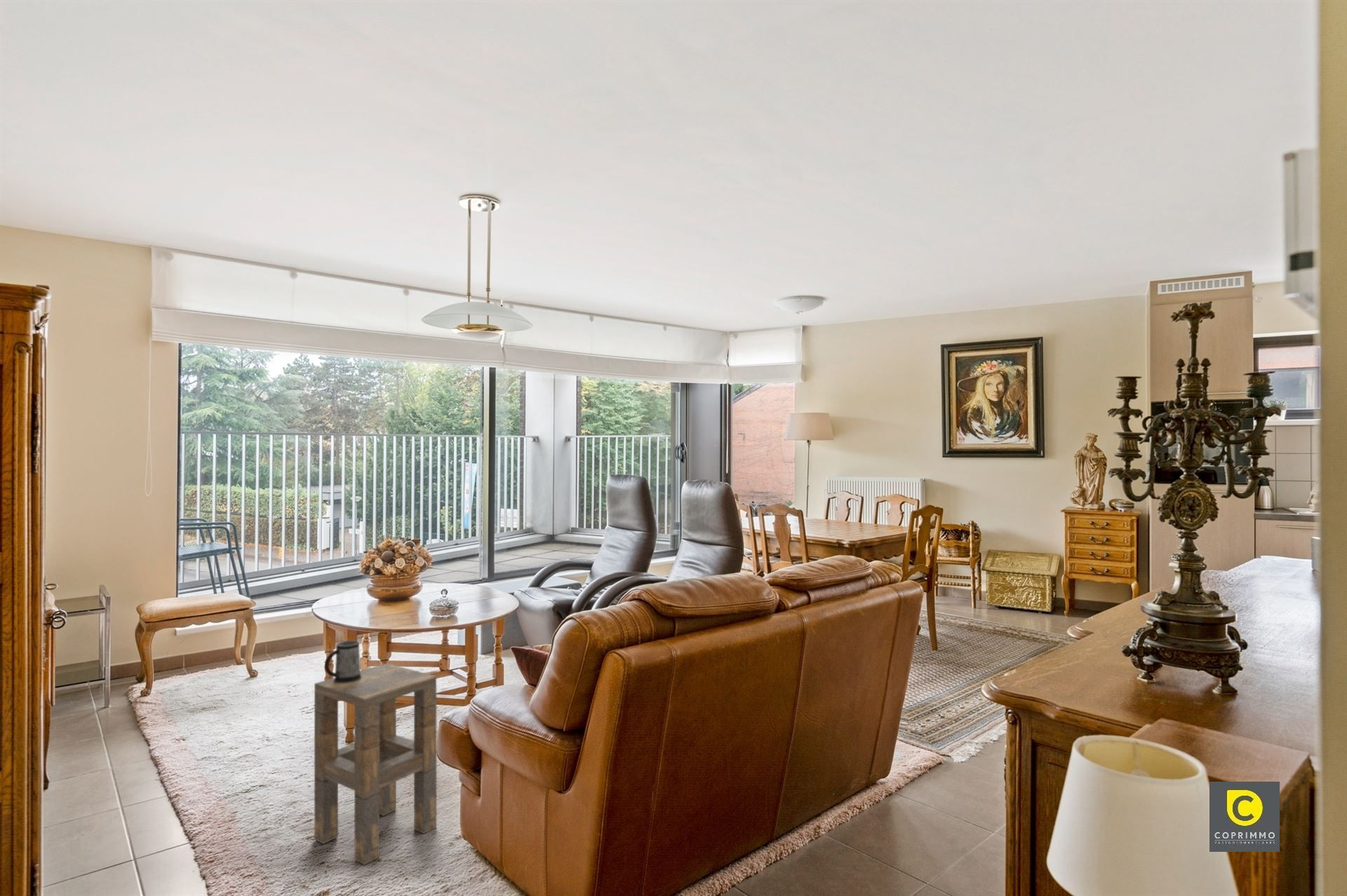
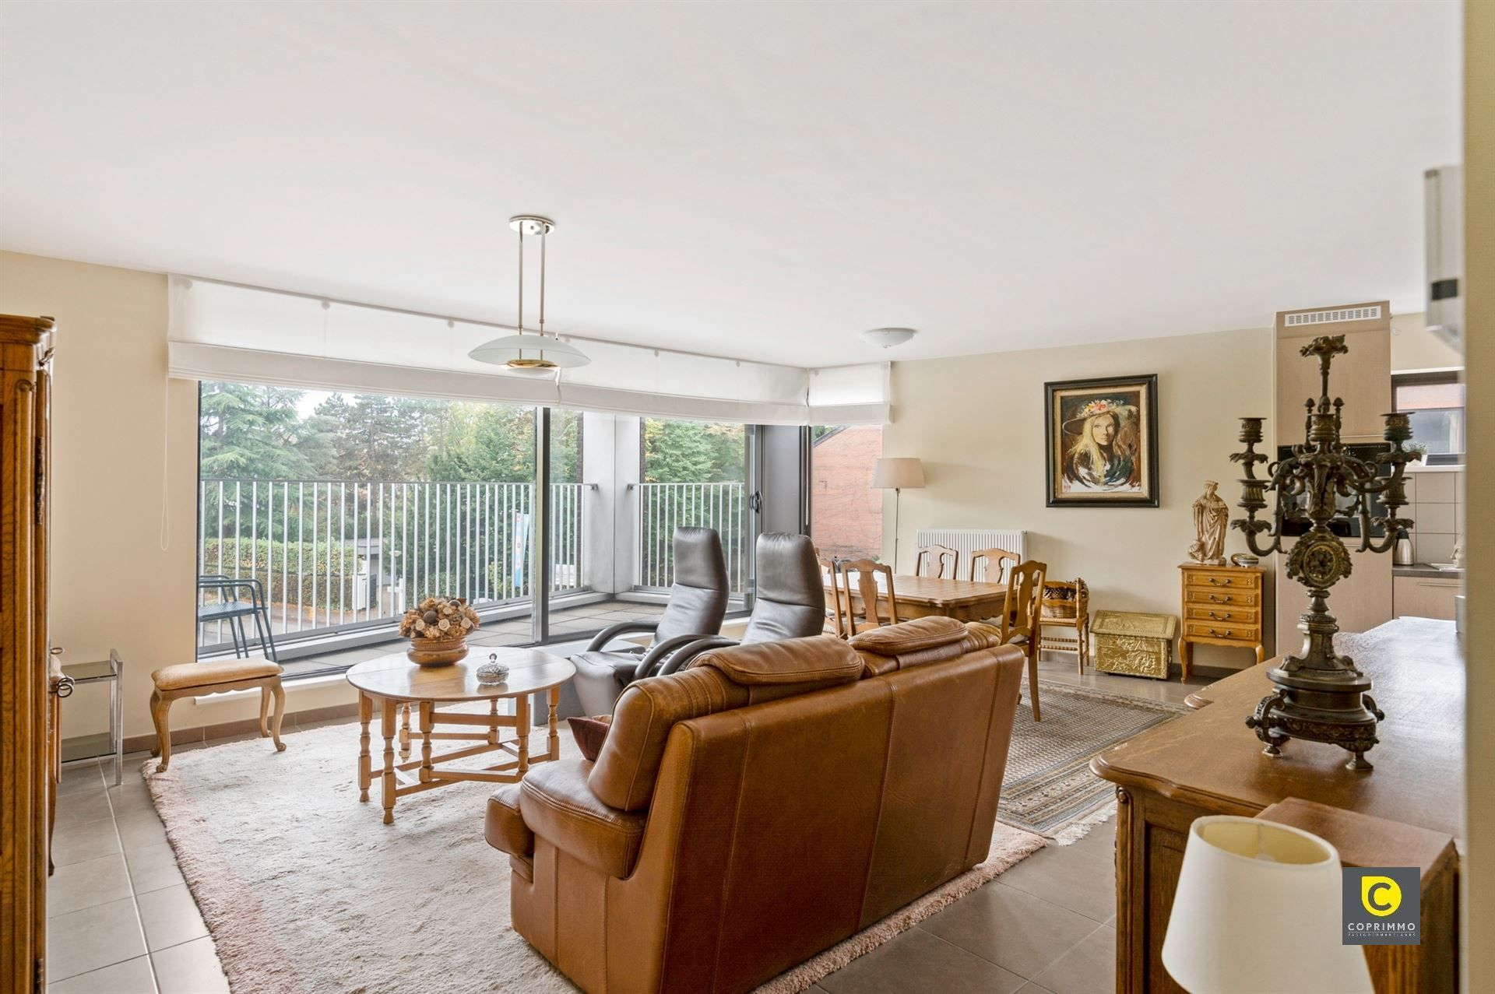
- side table (376, 756)
- mug (342, 662)
